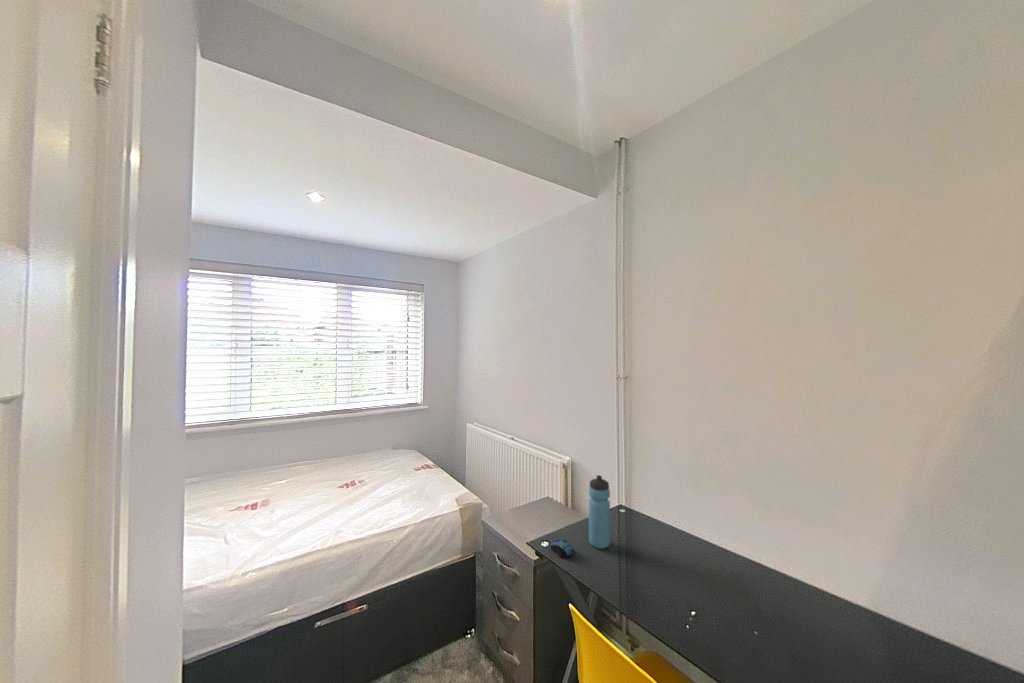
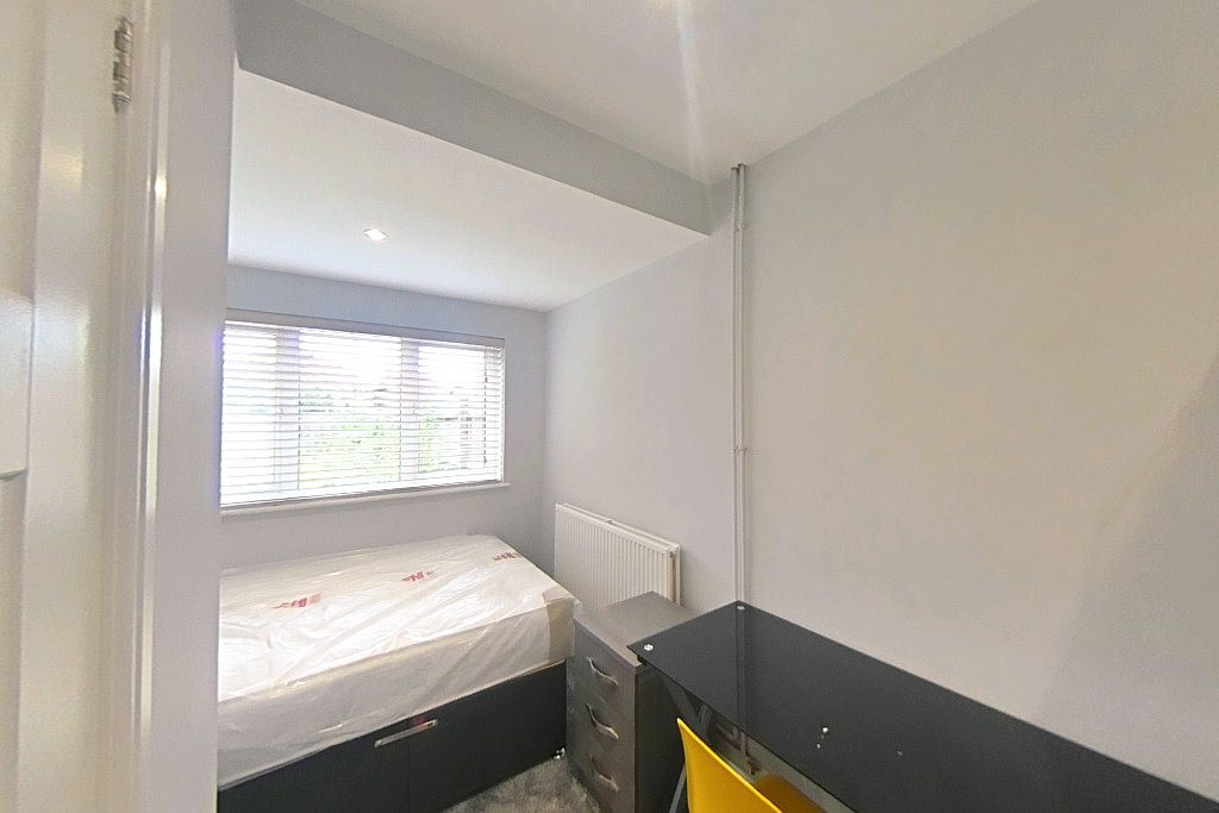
- water bottle (599, 509)
- computer mouse (561, 545)
